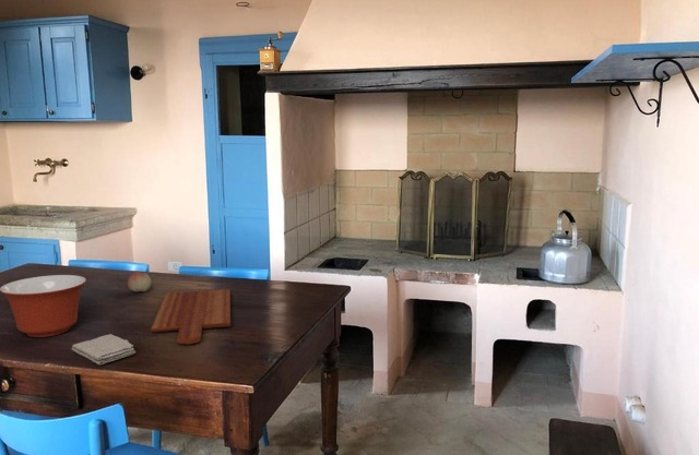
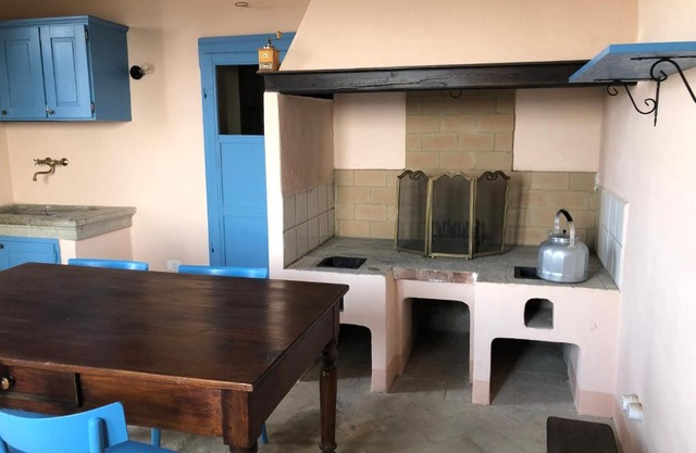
- washcloth (104, 348)
- fruit (139, 282)
- cutting board (194, 309)
- mixing bowl (46, 307)
